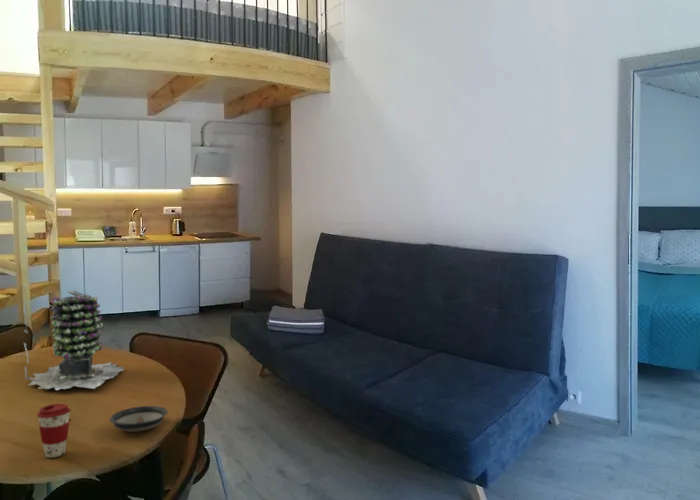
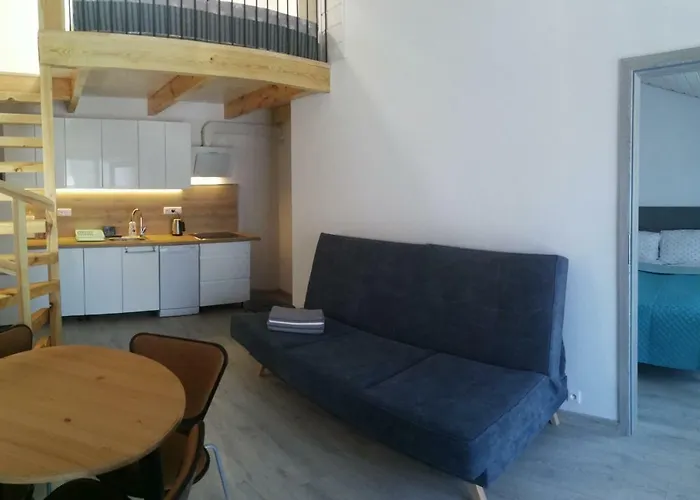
- saucer (139, 420)
- coffee cup (54, 430)
- succulent plant (79, 331)
